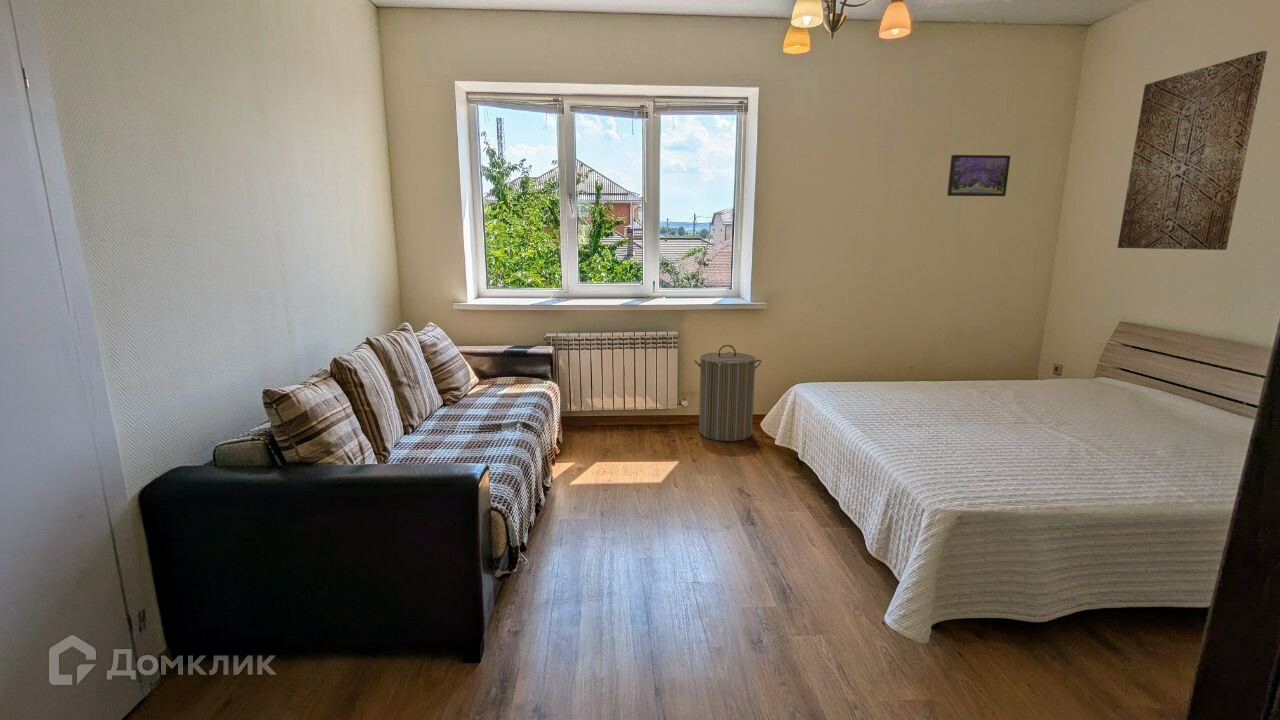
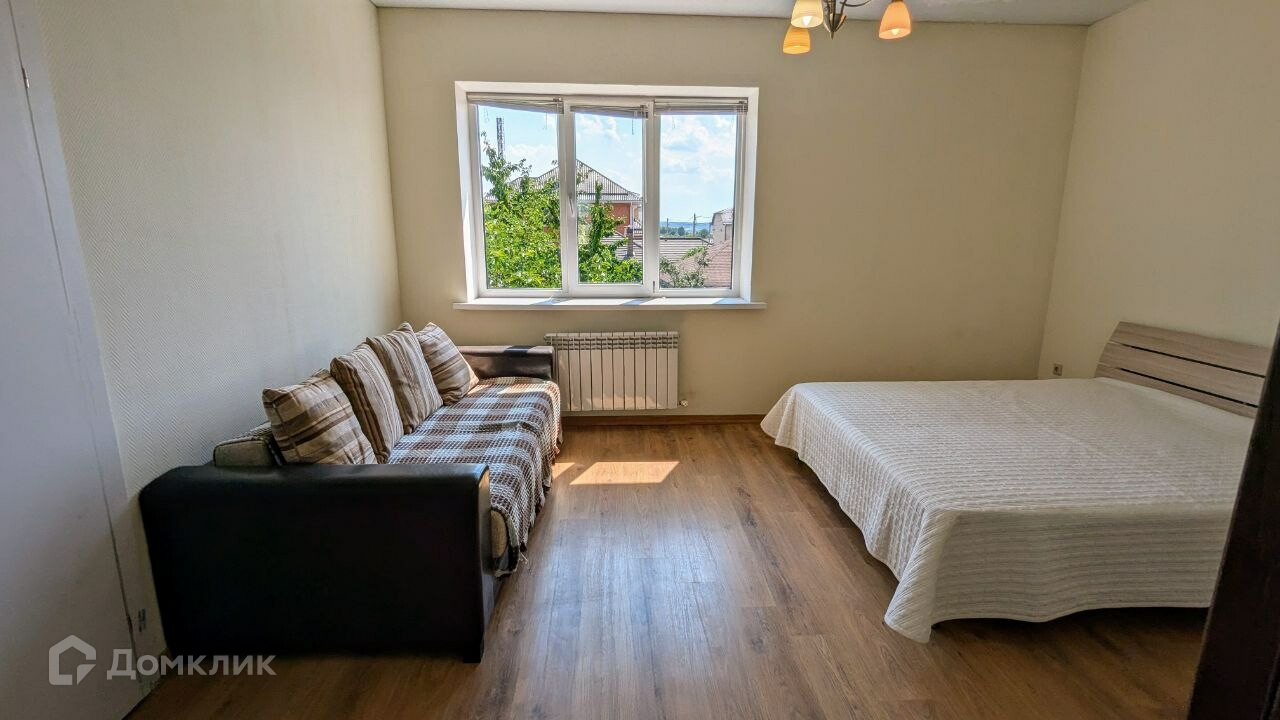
- laundry hamper (726, 389)
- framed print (978, 175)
- wall art (1183, 161)
